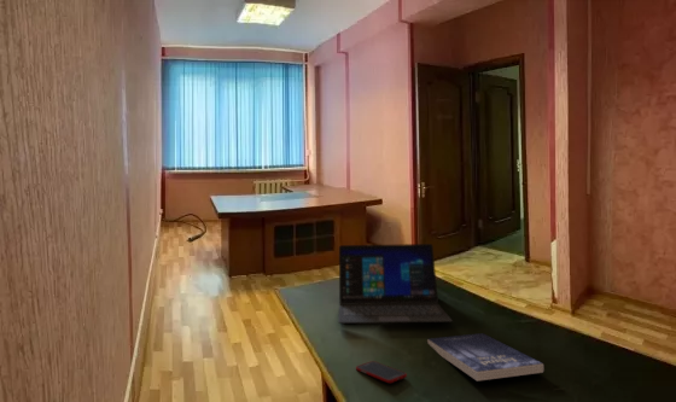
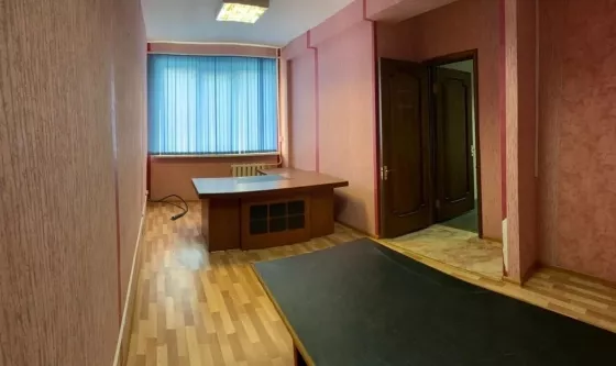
- laptop (390, 279)
- book (480, 354)
- cell phone (380, 371)
